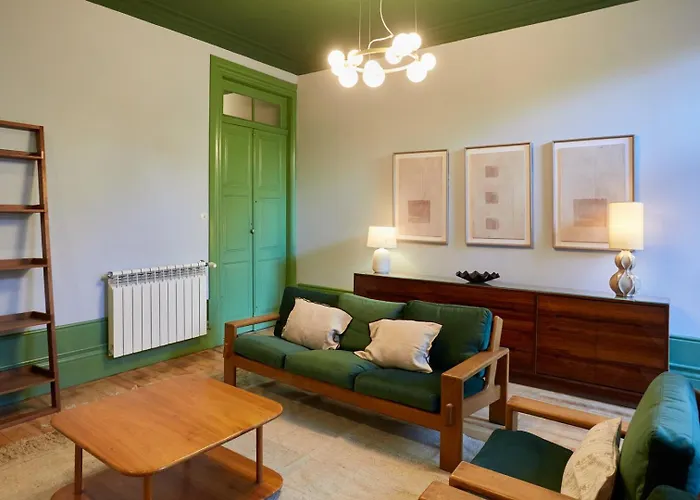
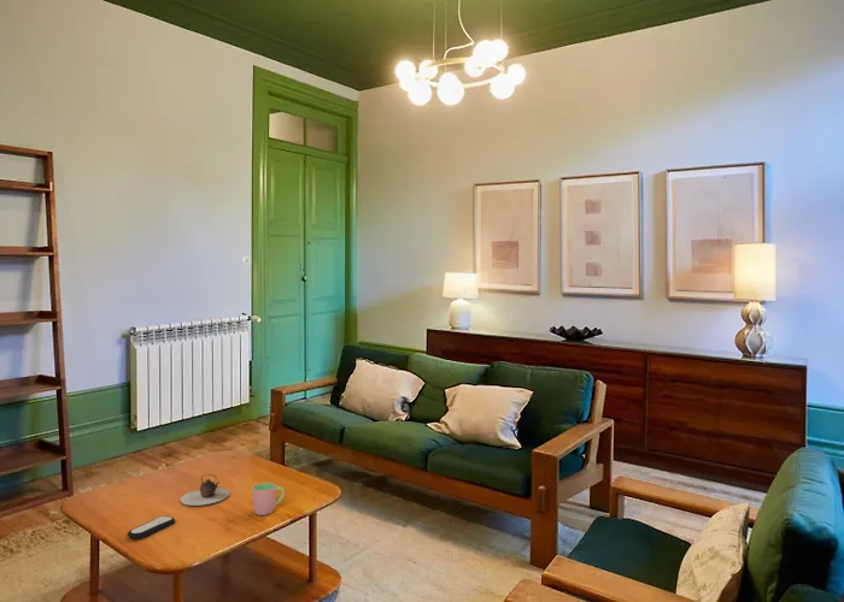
+ cup (268, 498)
+ remote control (151, 526)
+ teapot (205, 485)
